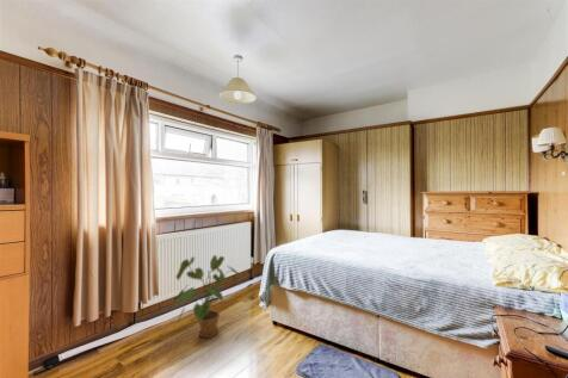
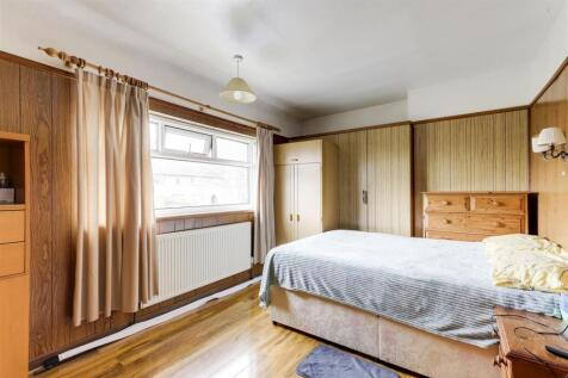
- house plant (208, 292)
